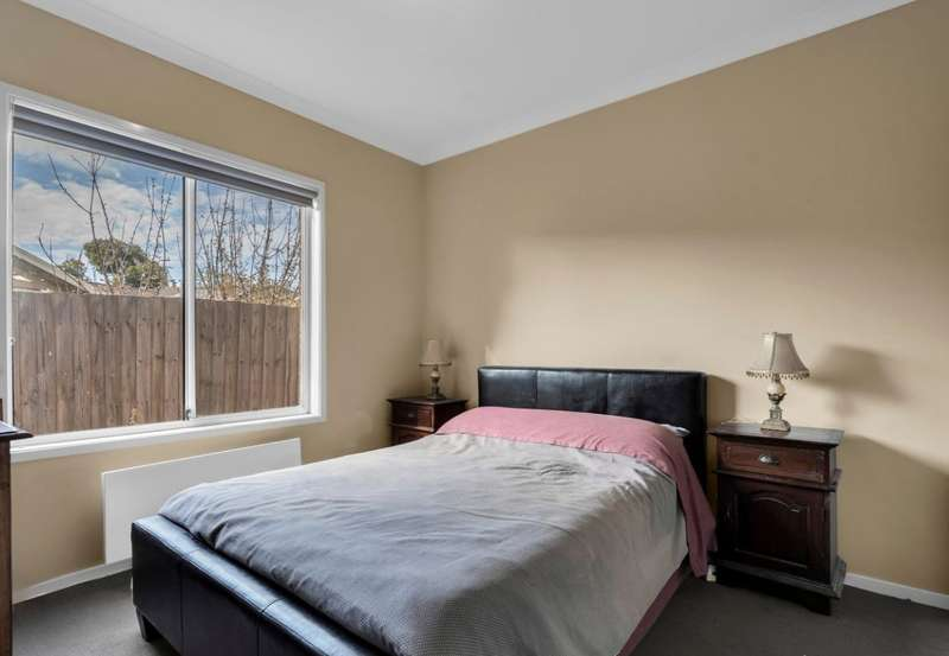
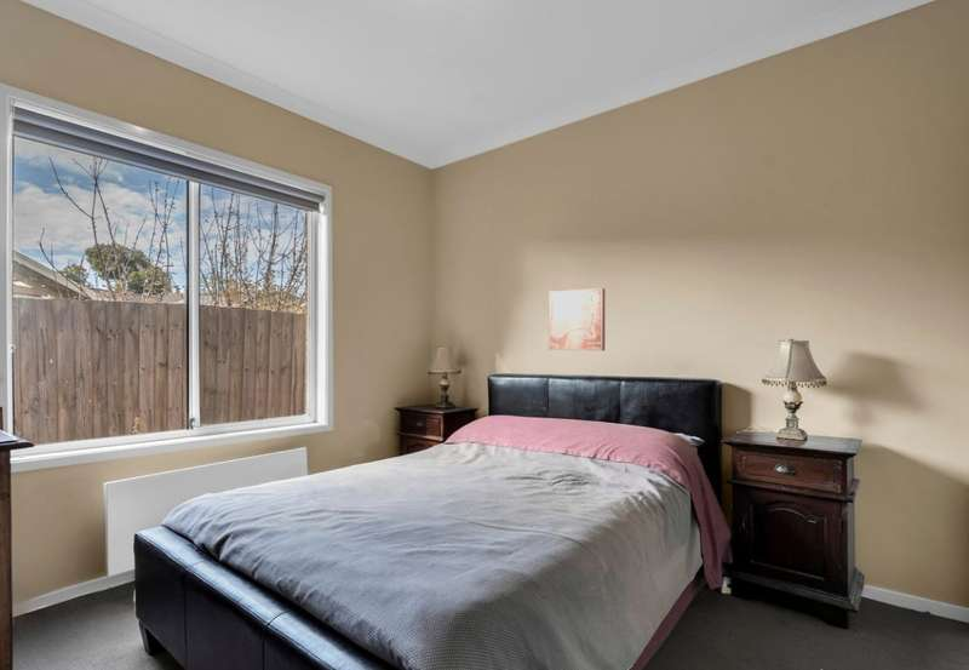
+ wall art (575, 320)
